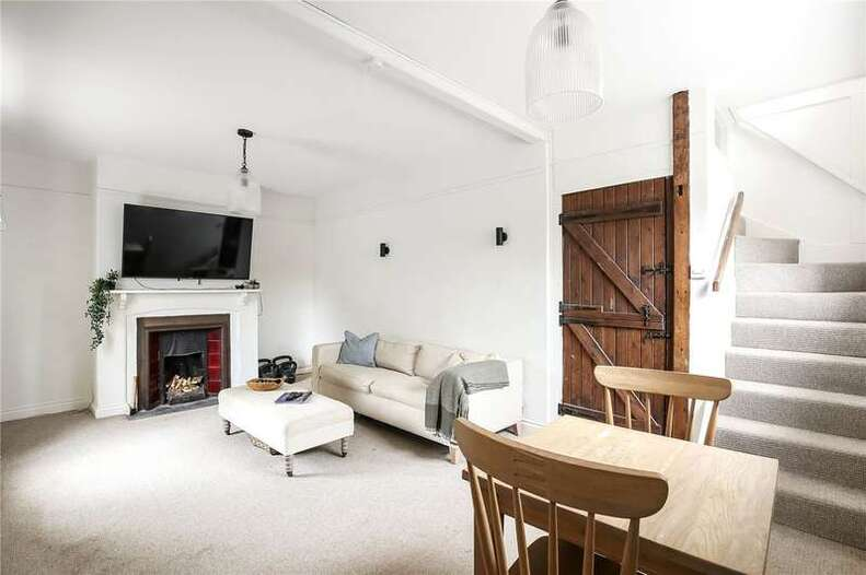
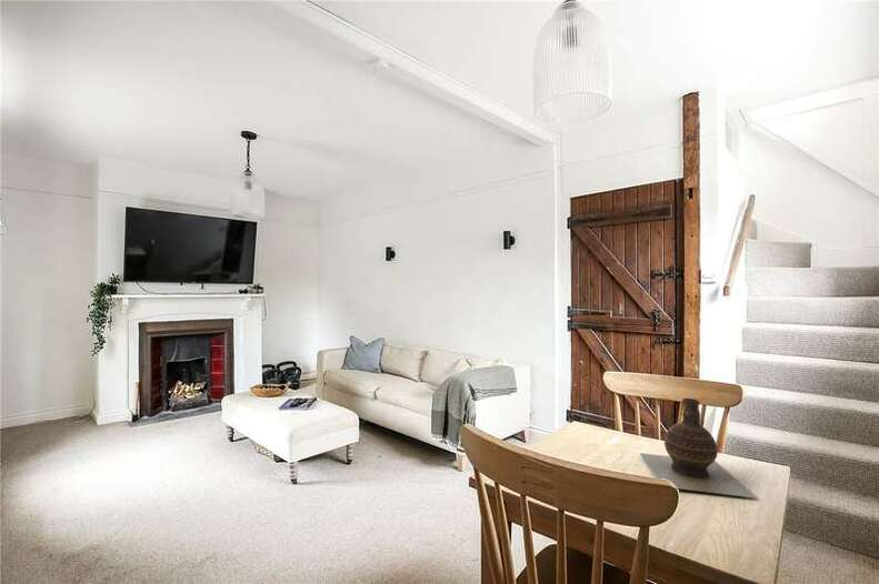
+ ceramic jug (691, 437)
